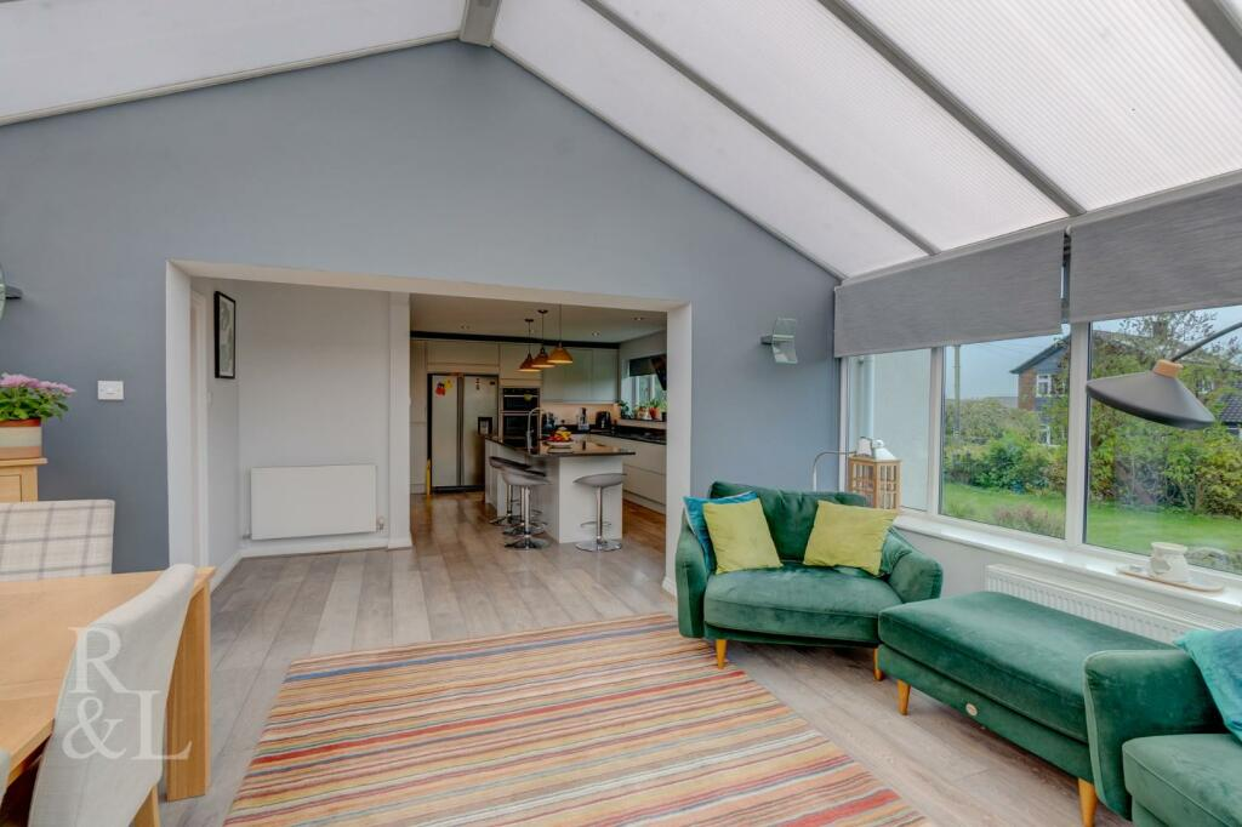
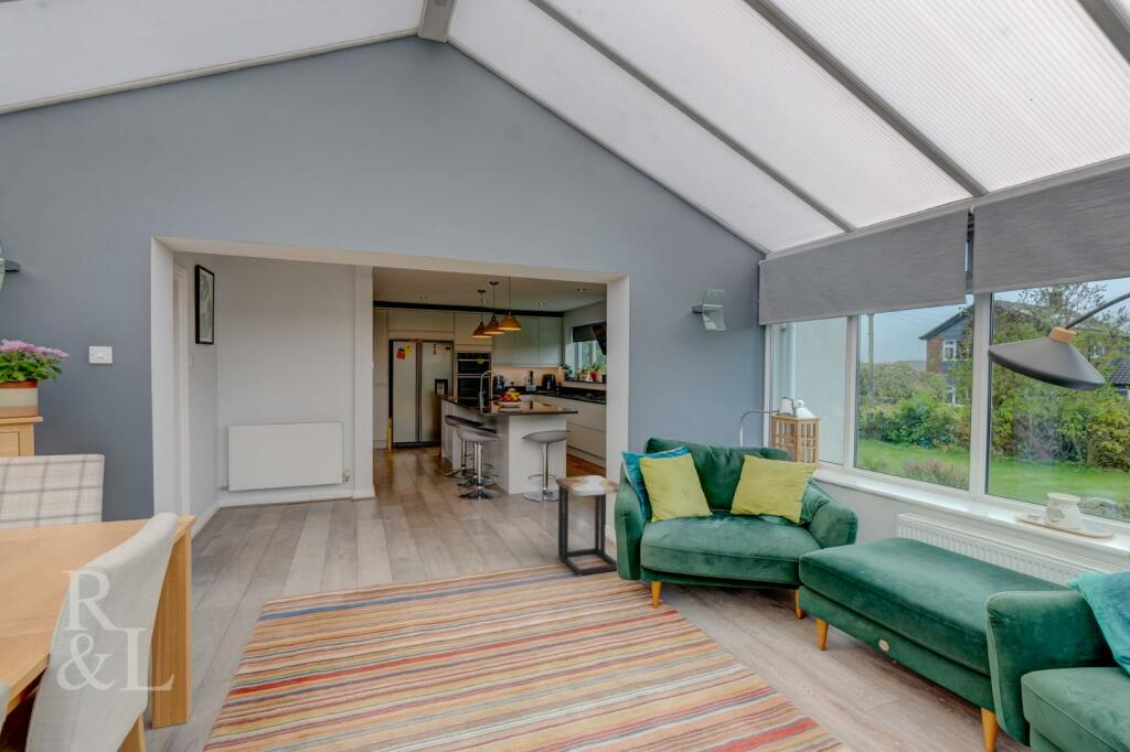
+ side table (595, 522)
